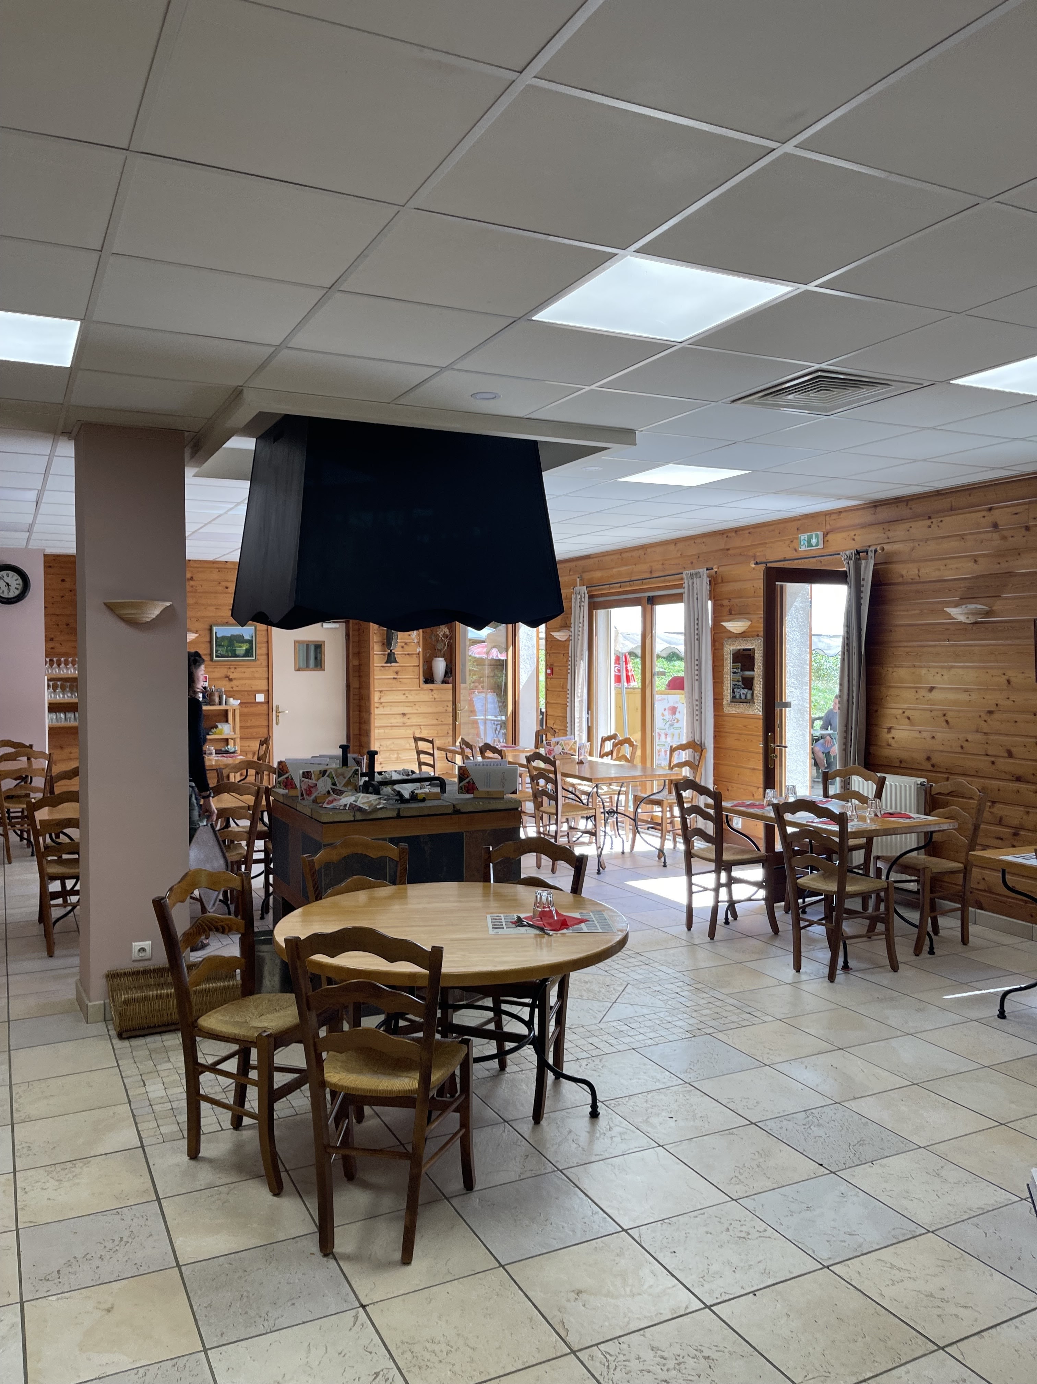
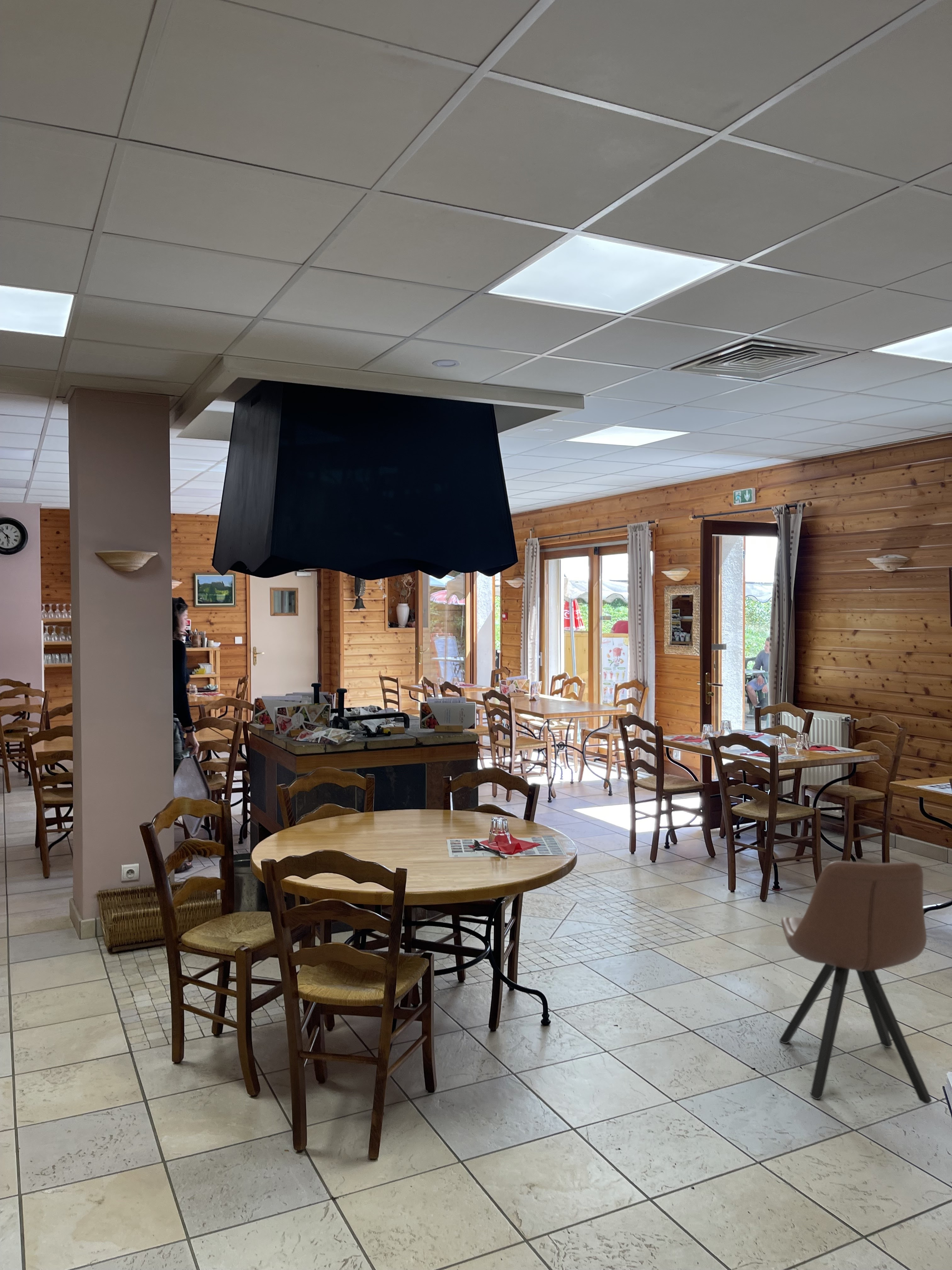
+ chair (852, 957)
